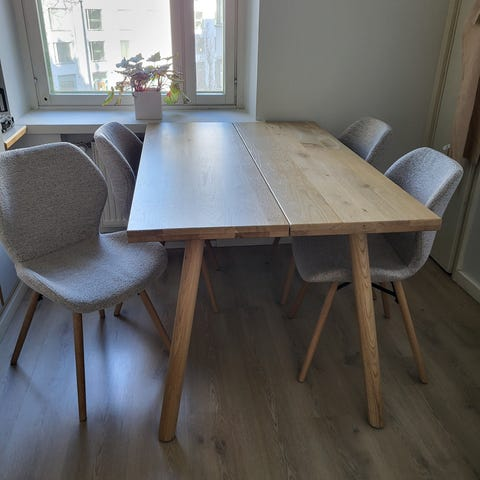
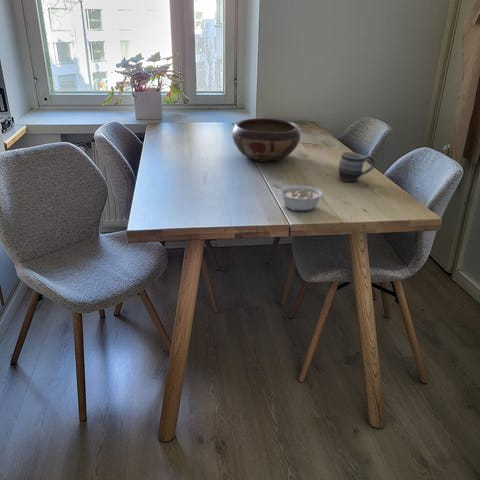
+ decorative bowl (266, 141)
+ mug (355, 166)
+ legume (299, 197)
